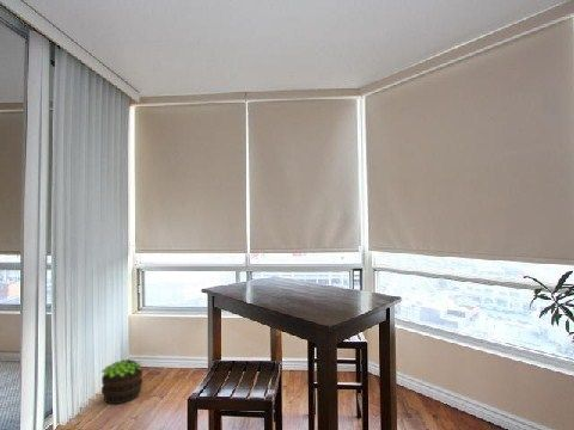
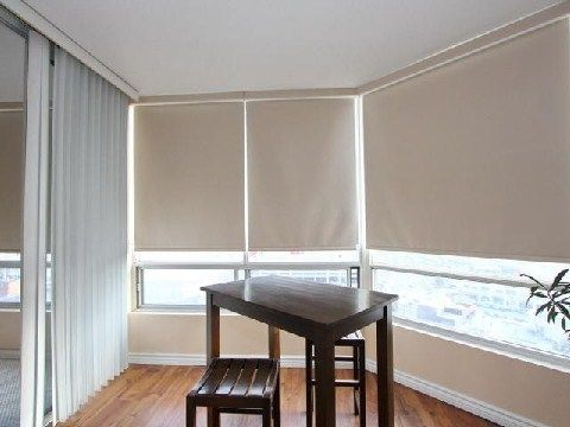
- potted plant (122, 377)
